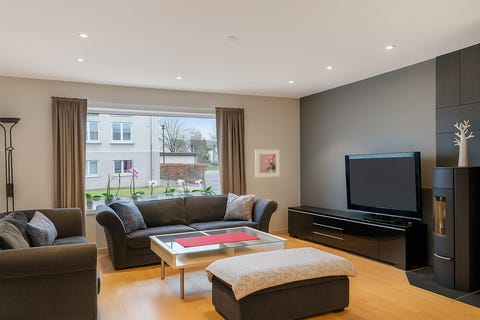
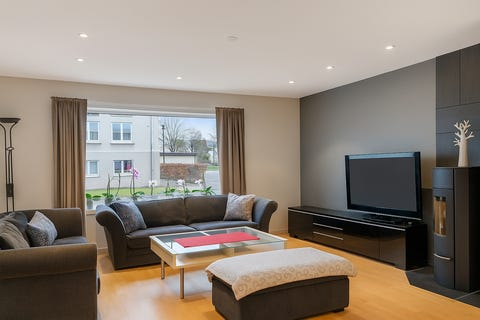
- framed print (267, 163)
